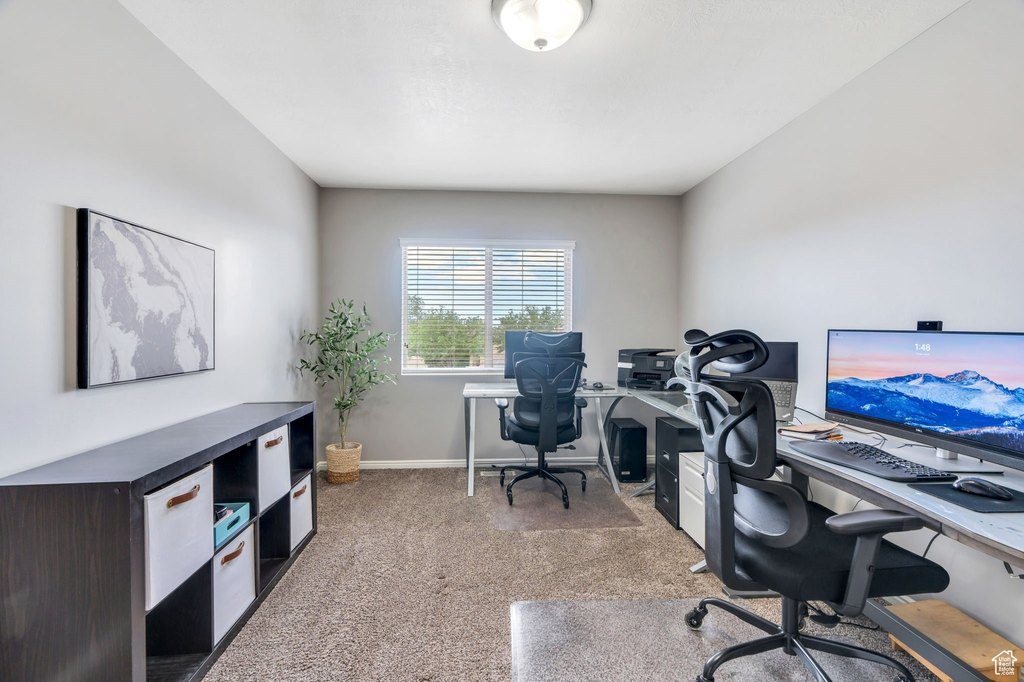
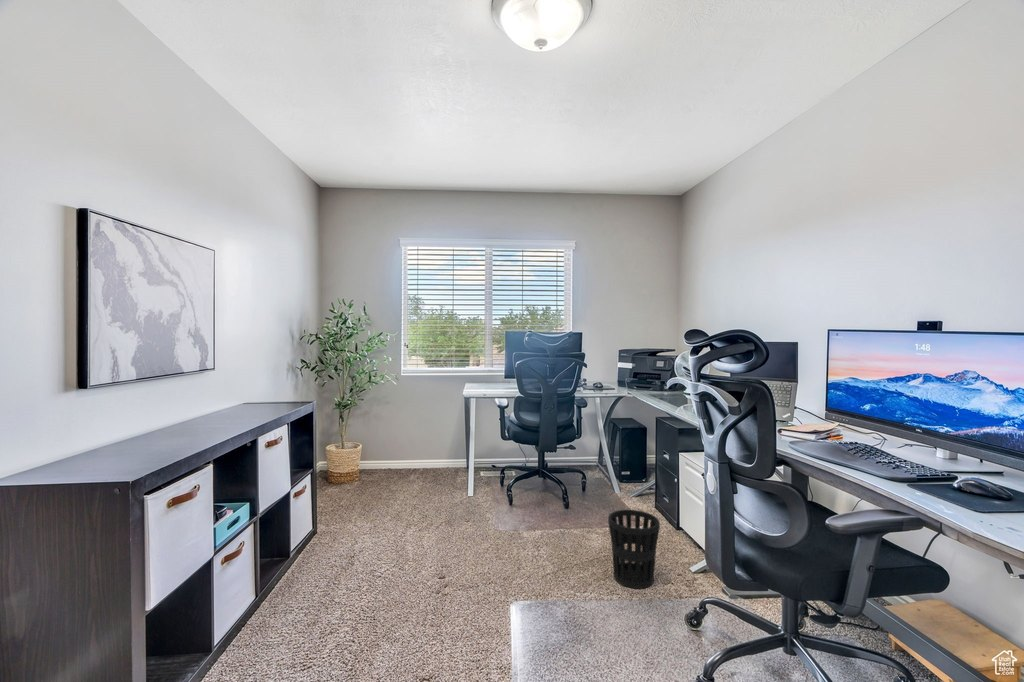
+ wastebasket (635, 548)
